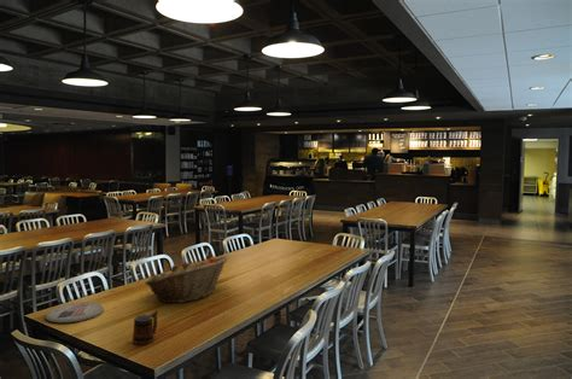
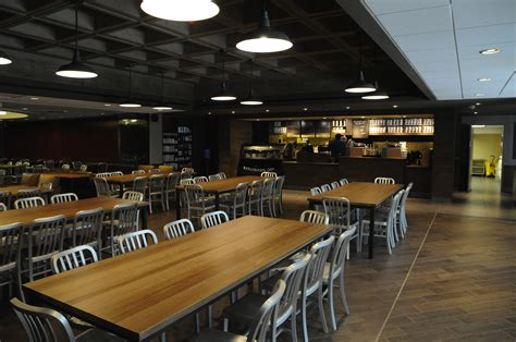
- plate (75, 311)
- mug (146, 326)
- fruit basket (188, 275)
